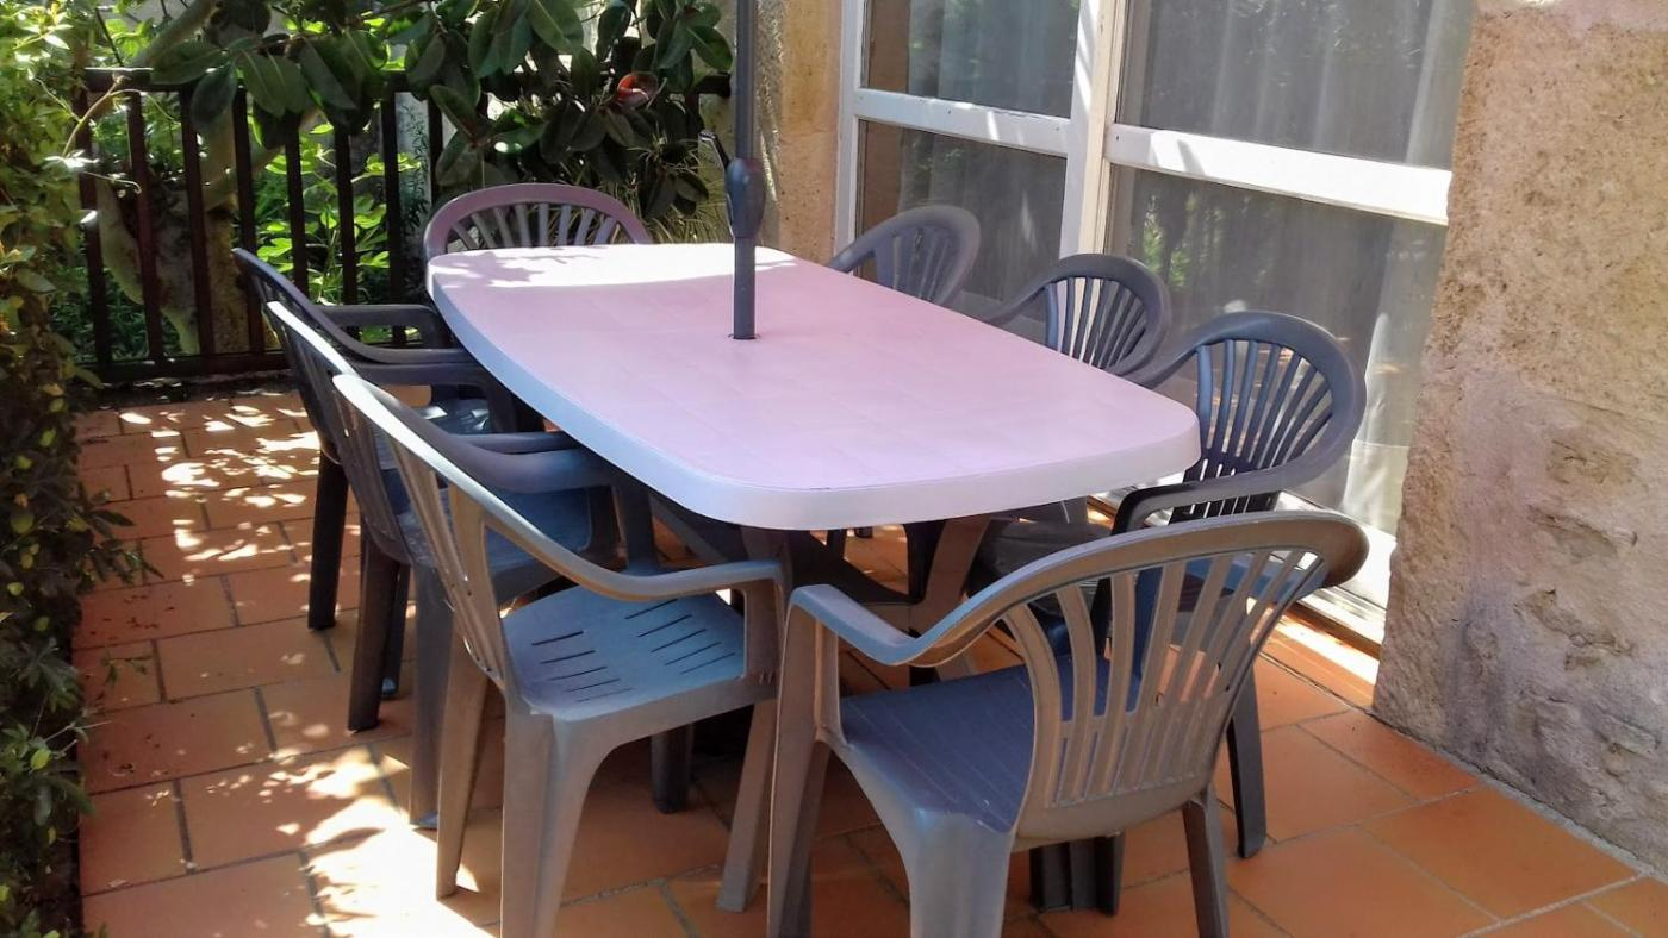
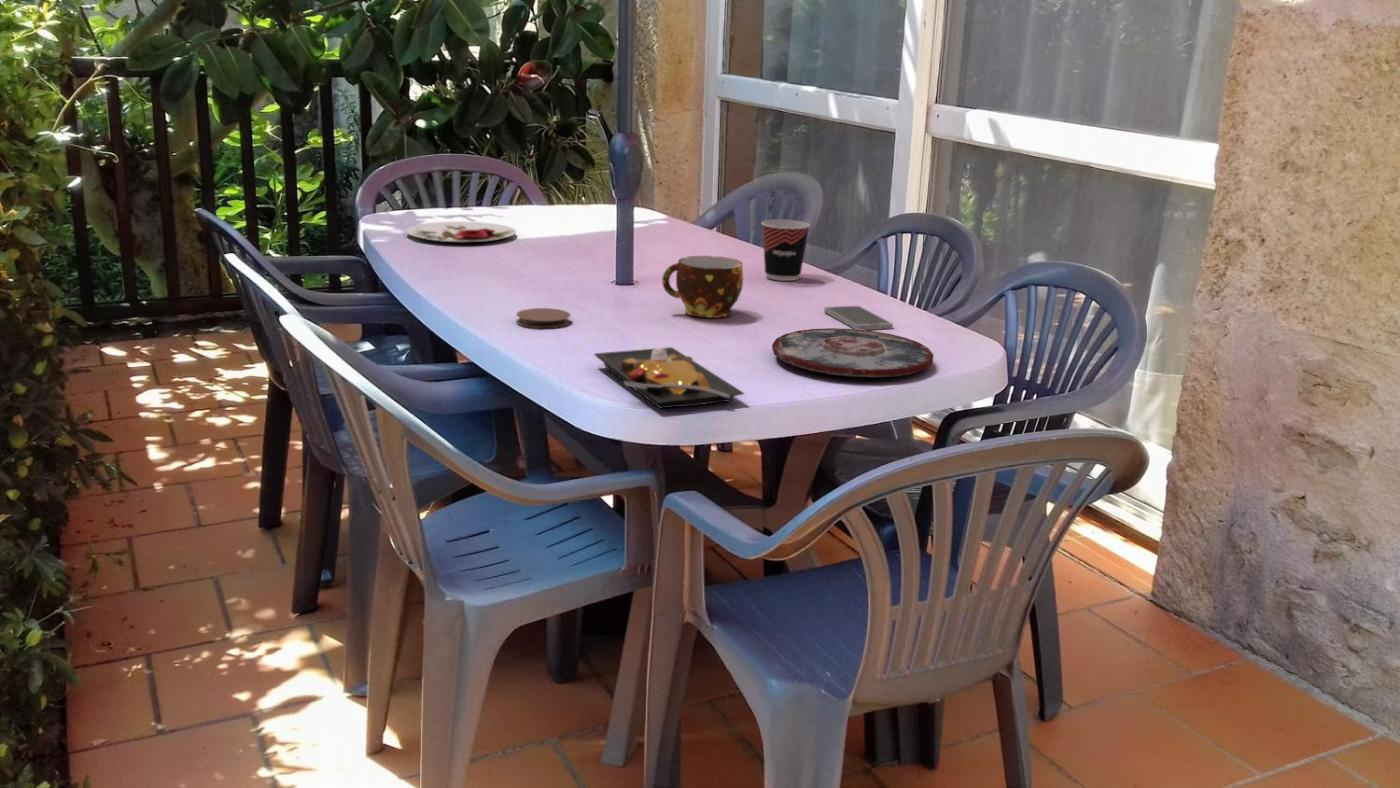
+ plate (461, 230)
+ plate (659, 367)
+ cup (784, 250)
+ coaster (543, 318)
+ smartphone (857, 317)
+ cup (705, 287)
+ plate (852, 352)
